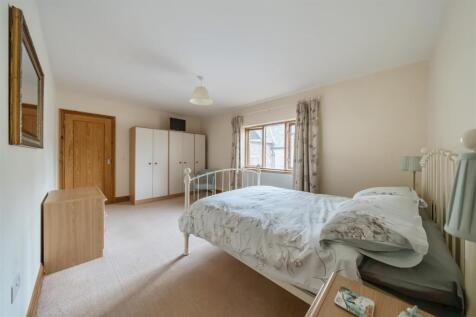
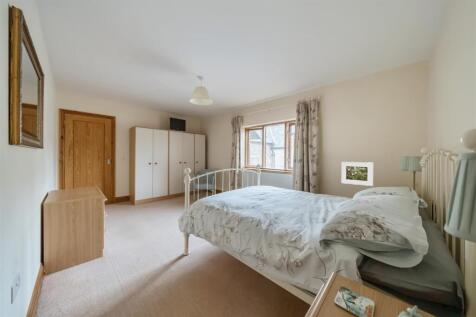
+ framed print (356, 173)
